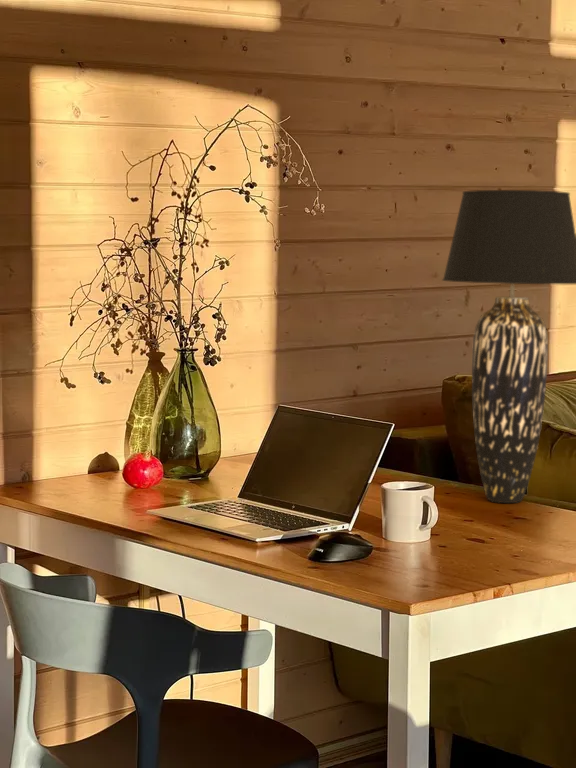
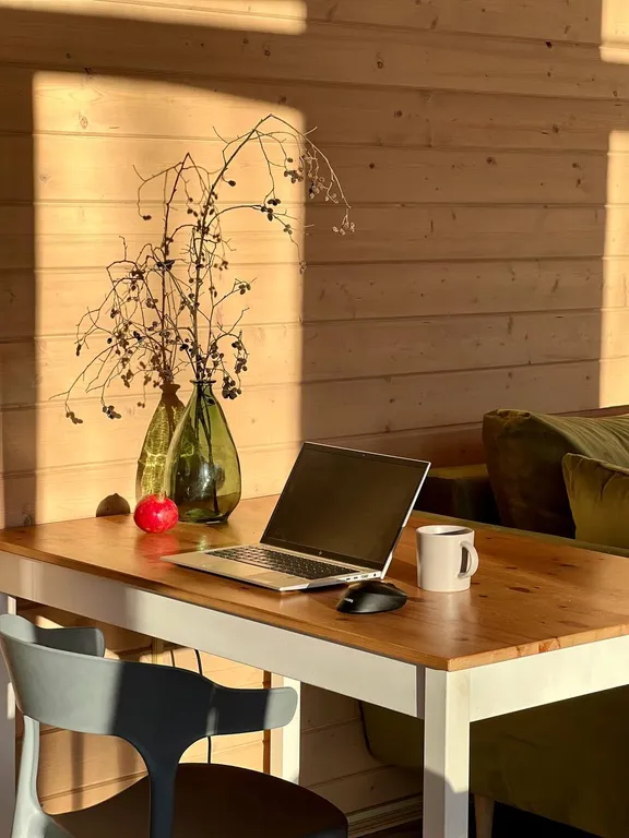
- table lamp (510, 348)
